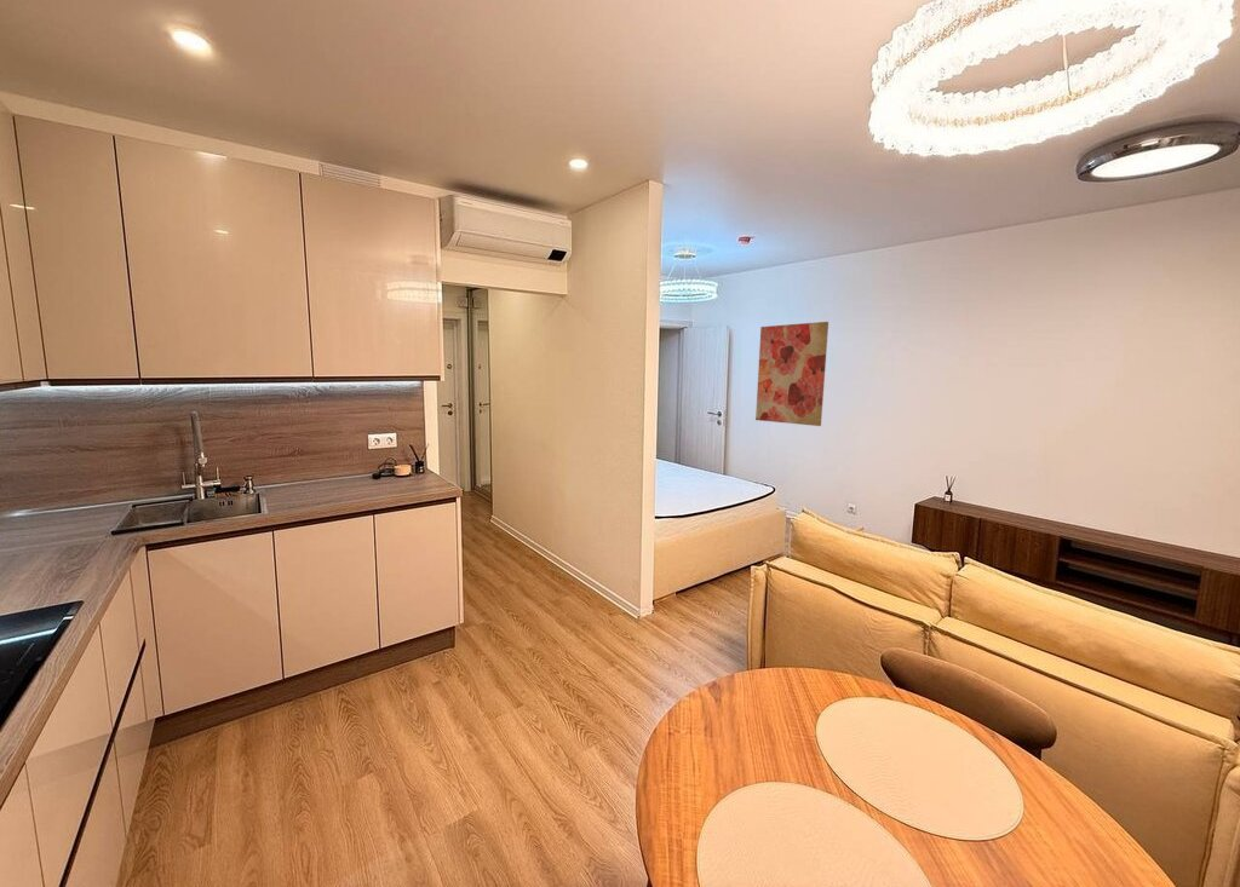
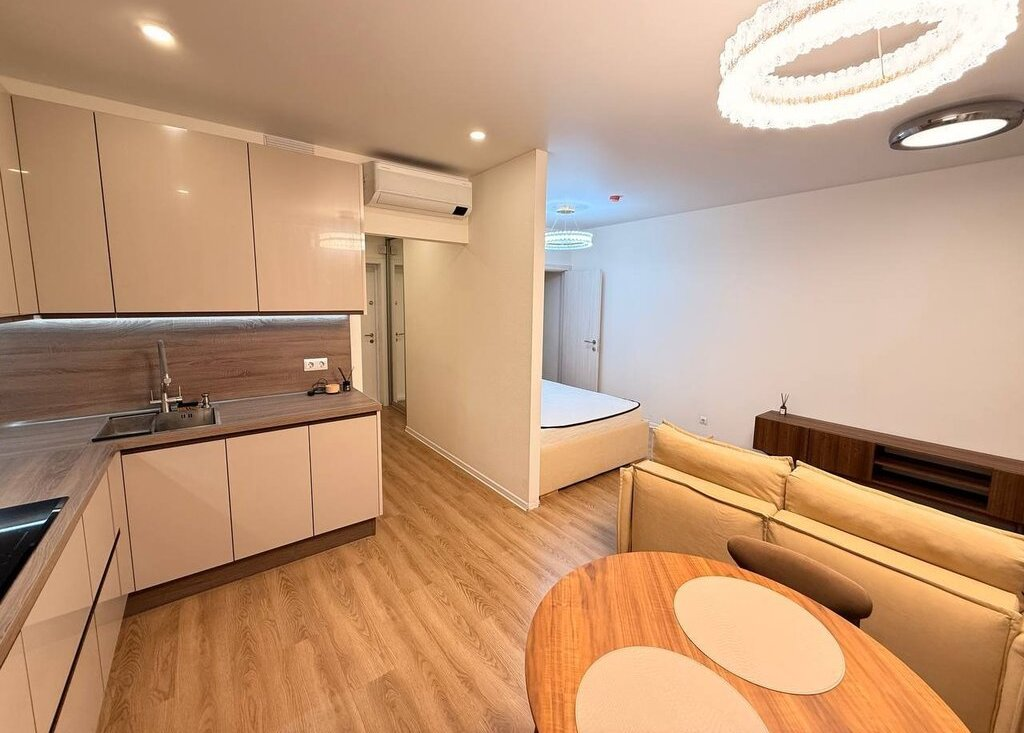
- wall art (790, 374)
